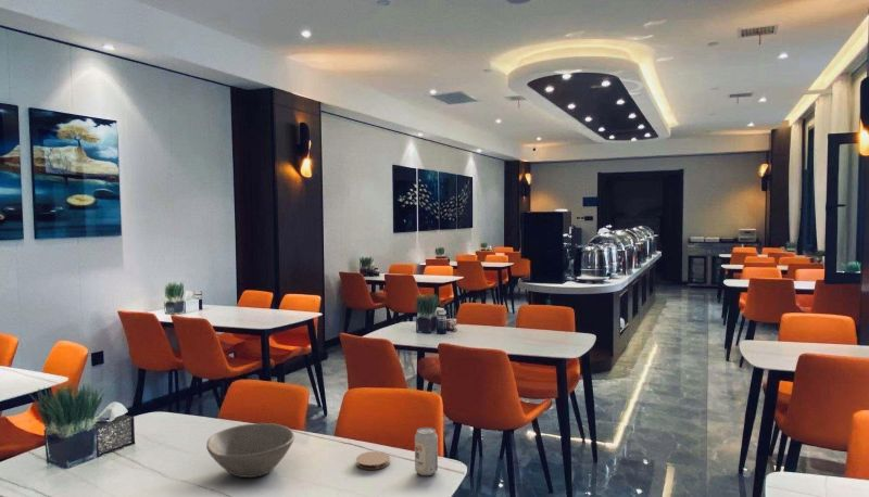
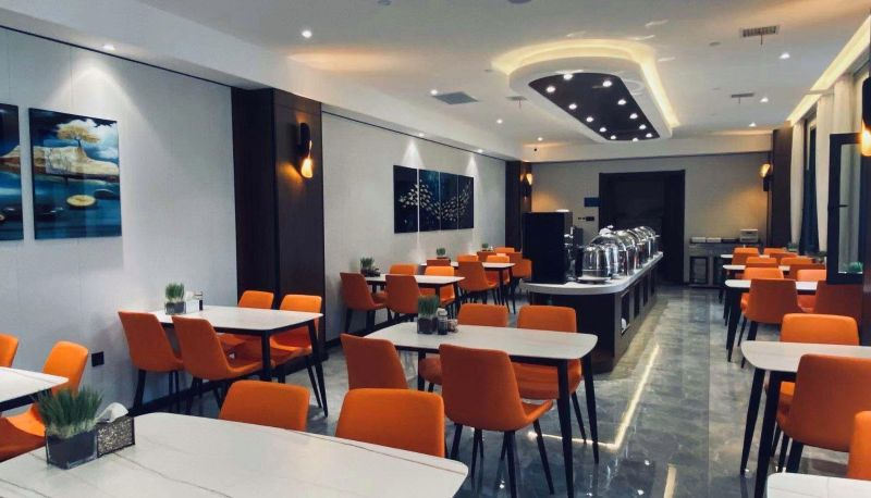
- beverage can (426, 450)
- bowl (251, 454)
- coaster (373, 460)
